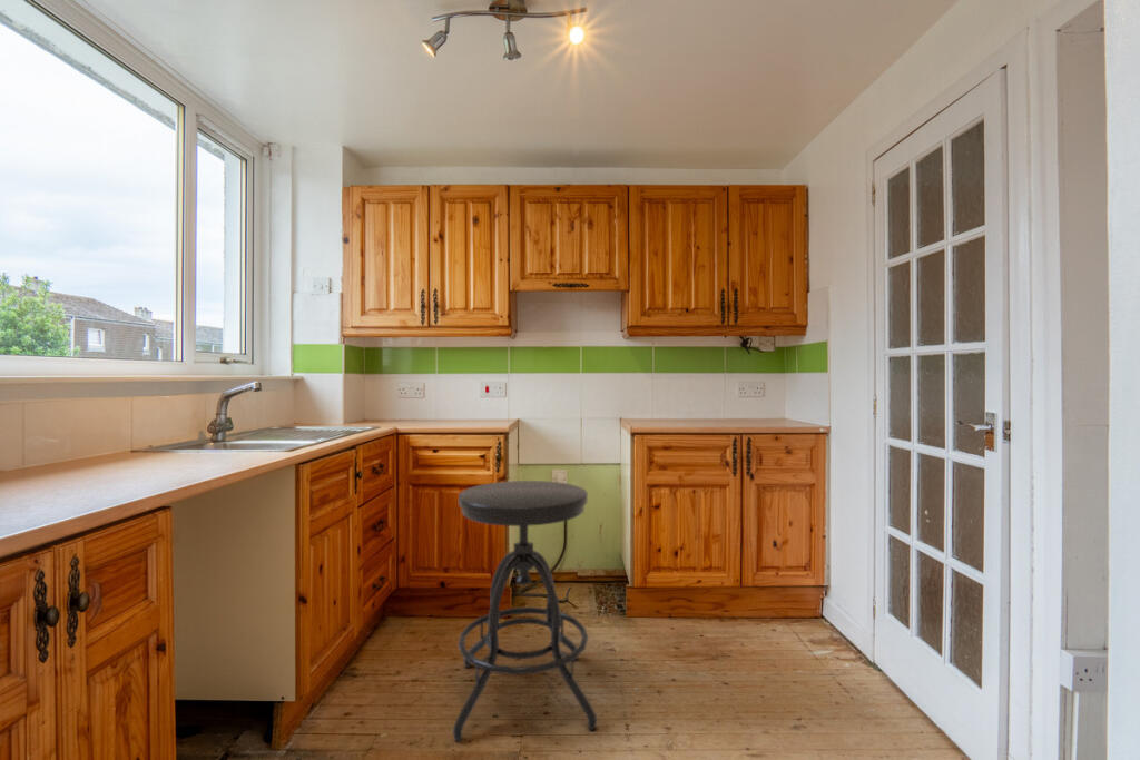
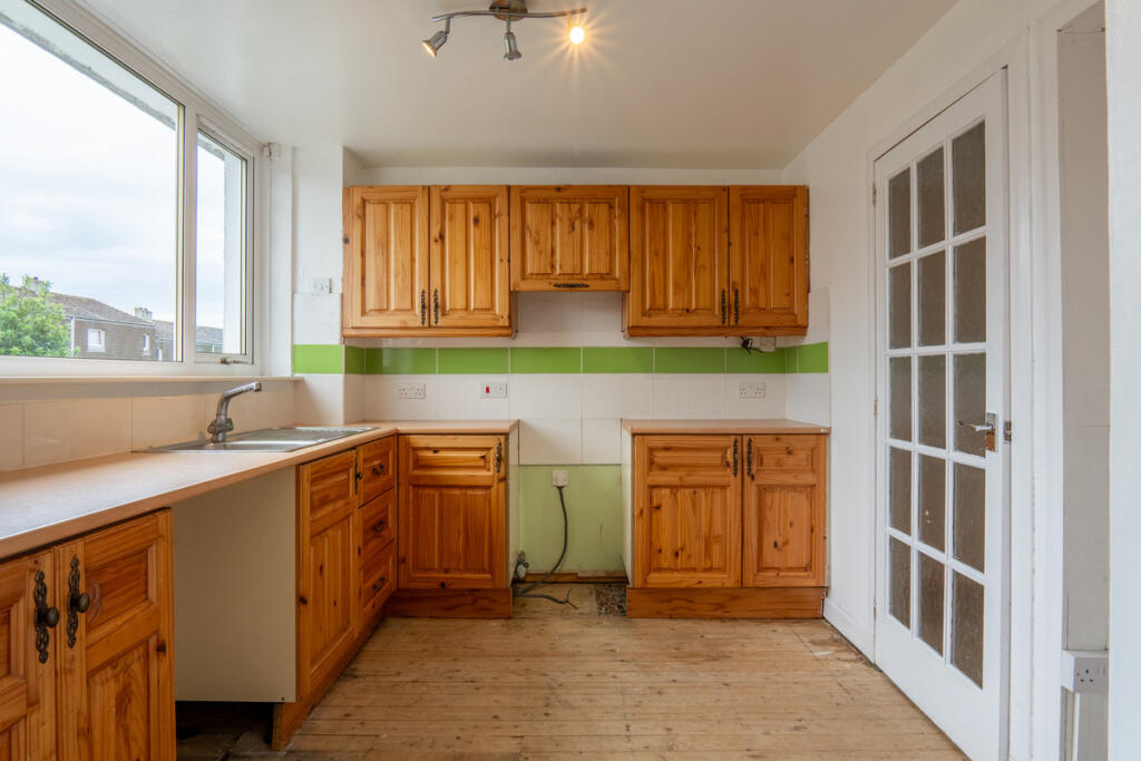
- stool (523, 584)
